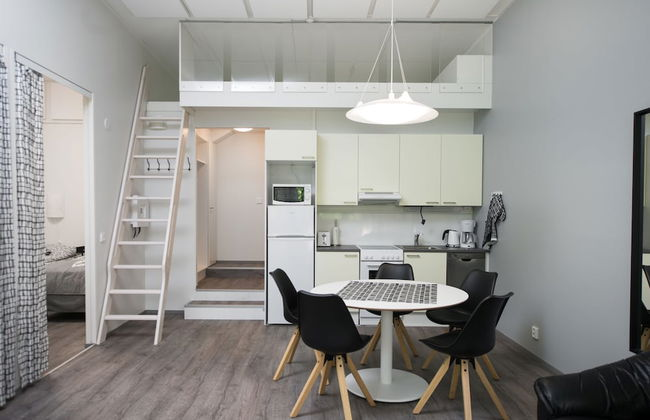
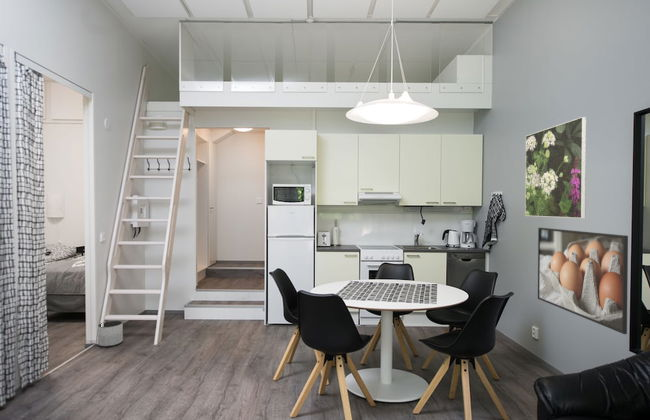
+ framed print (575, 272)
+ planter (110, 333)
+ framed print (552, 172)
